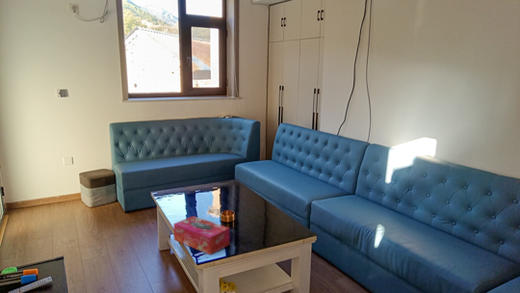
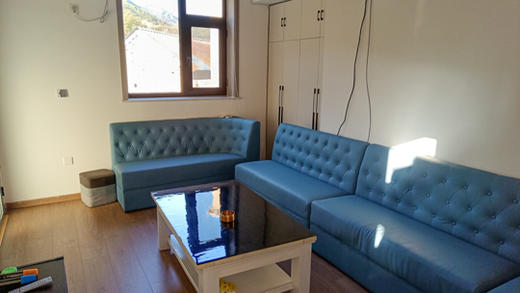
- tissue box (201, 234)
